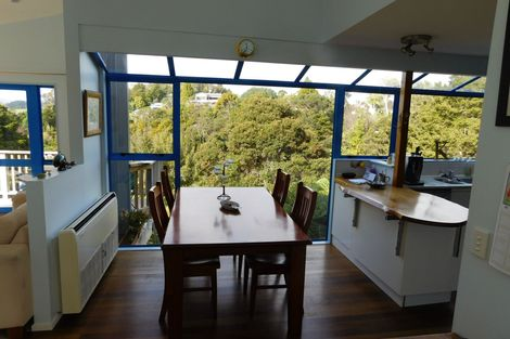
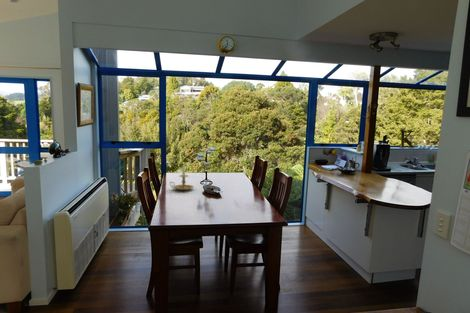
+ candle holder (183, 176)
